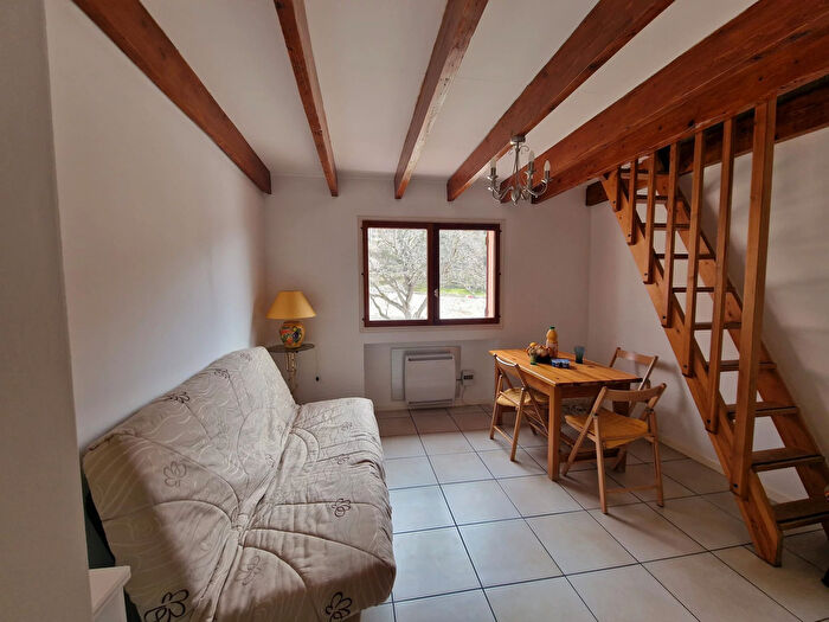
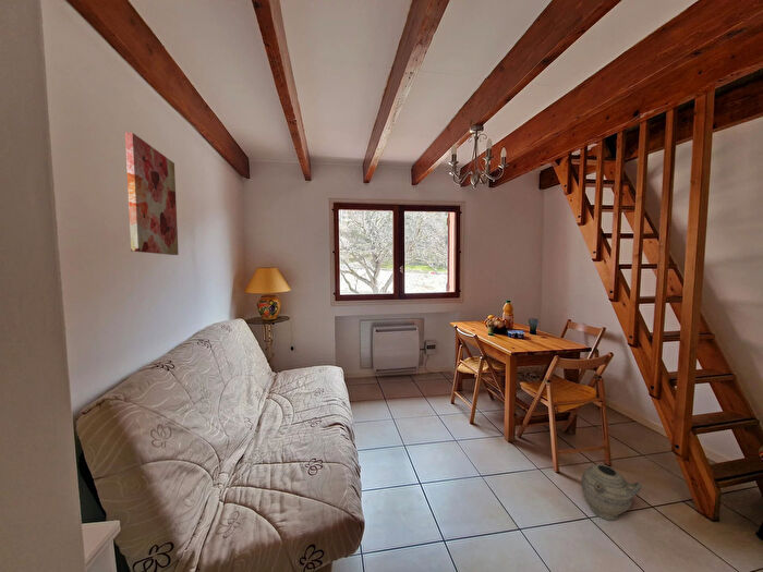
+ wall art (155, 202)
+ ceramic jug (606, 494)
